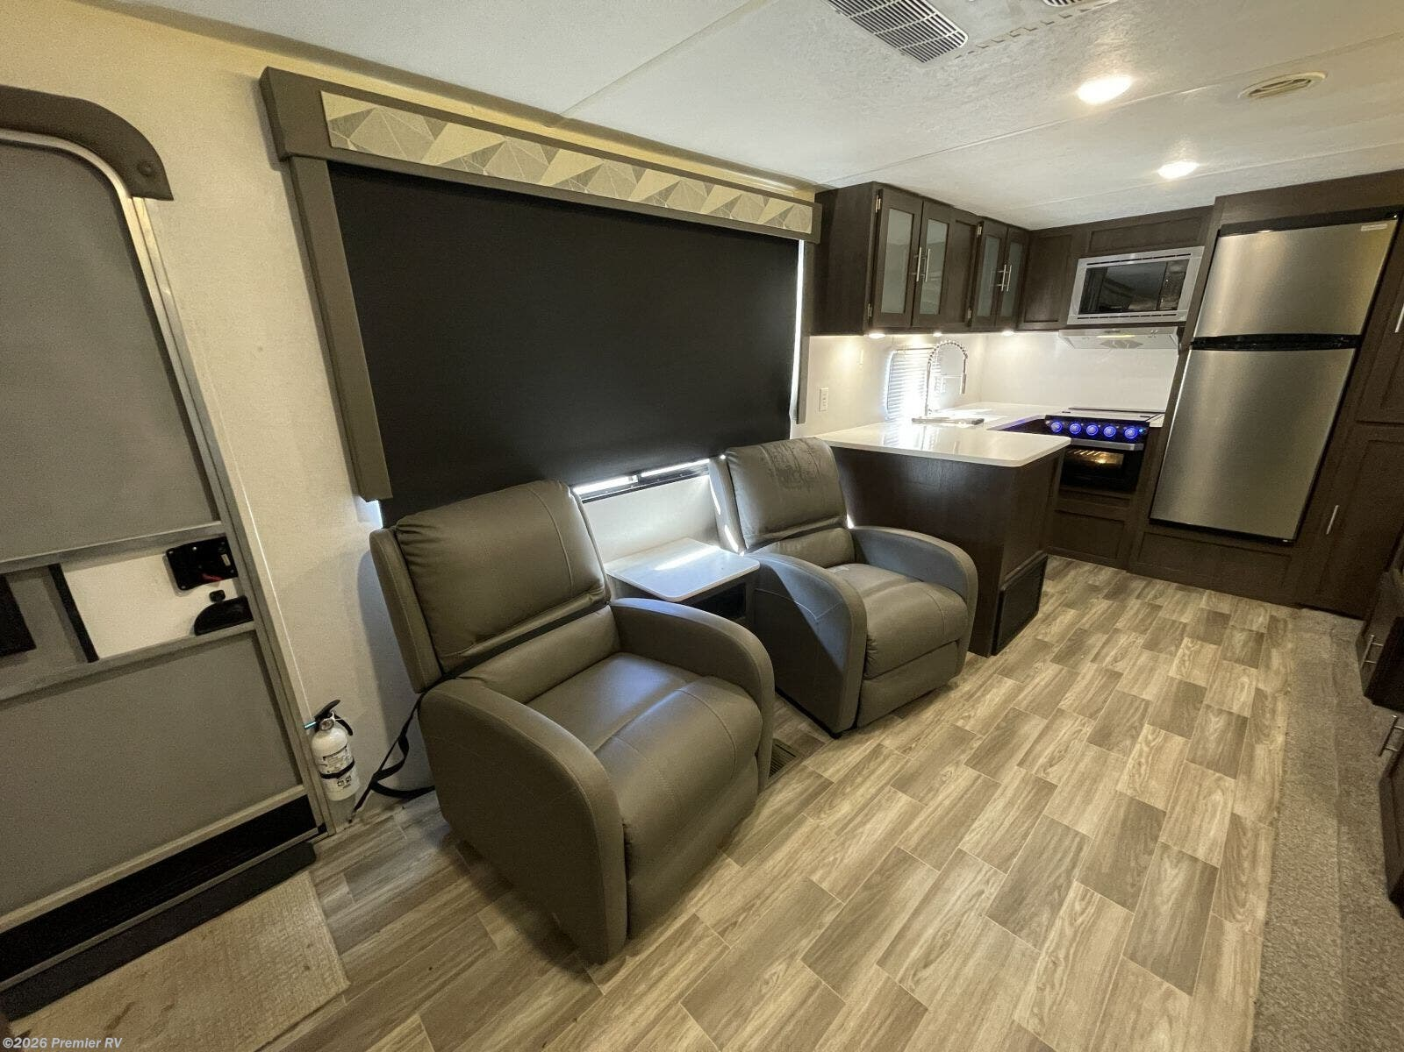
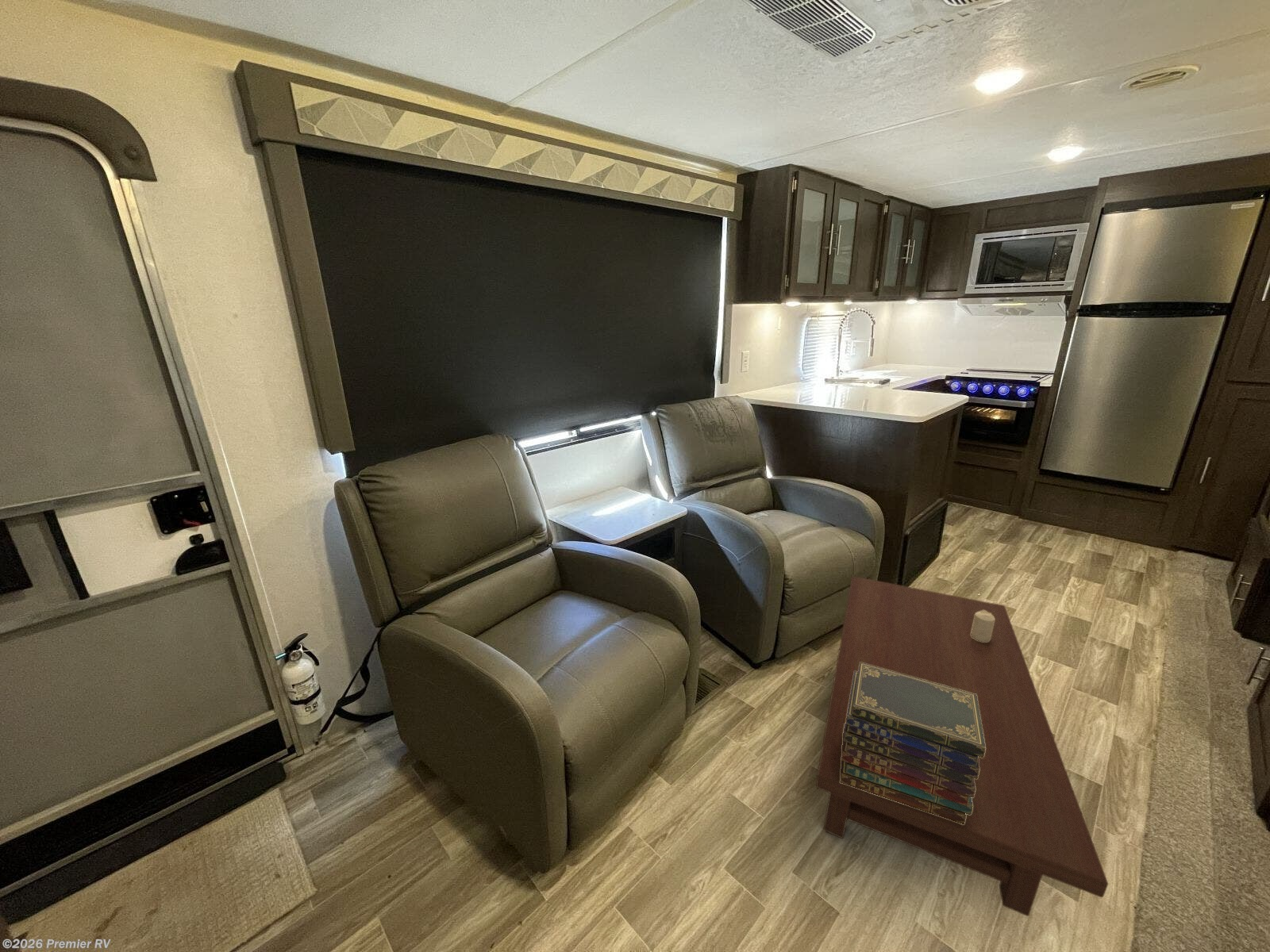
+ book stack (906, 736)
+ candle (983, 624)
+ coffee table (933, 682)
